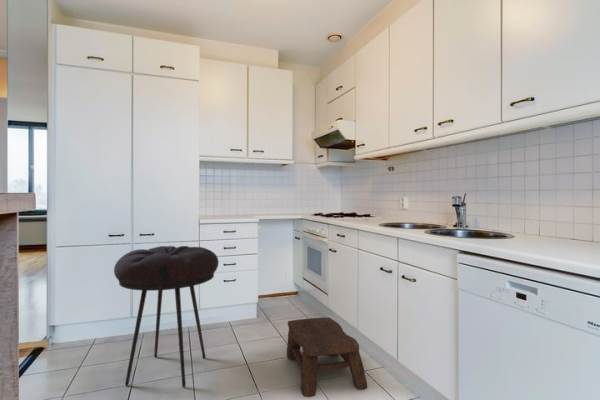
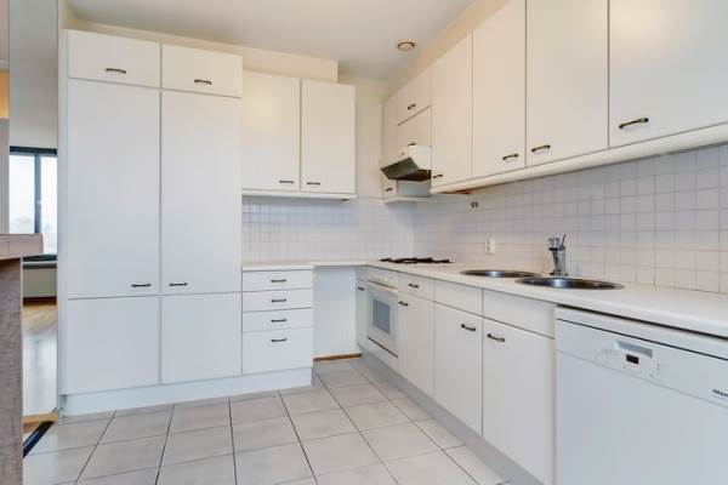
- stool (176, 310)
- stool (323, 351)
